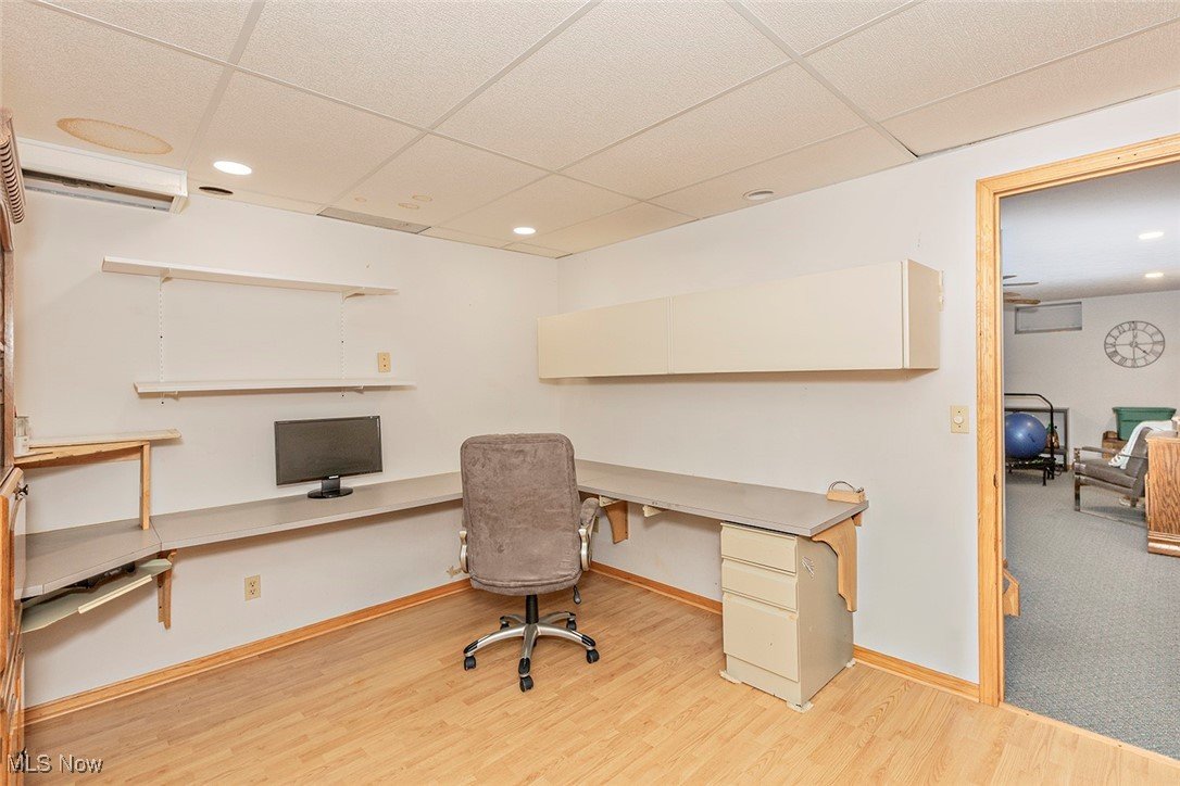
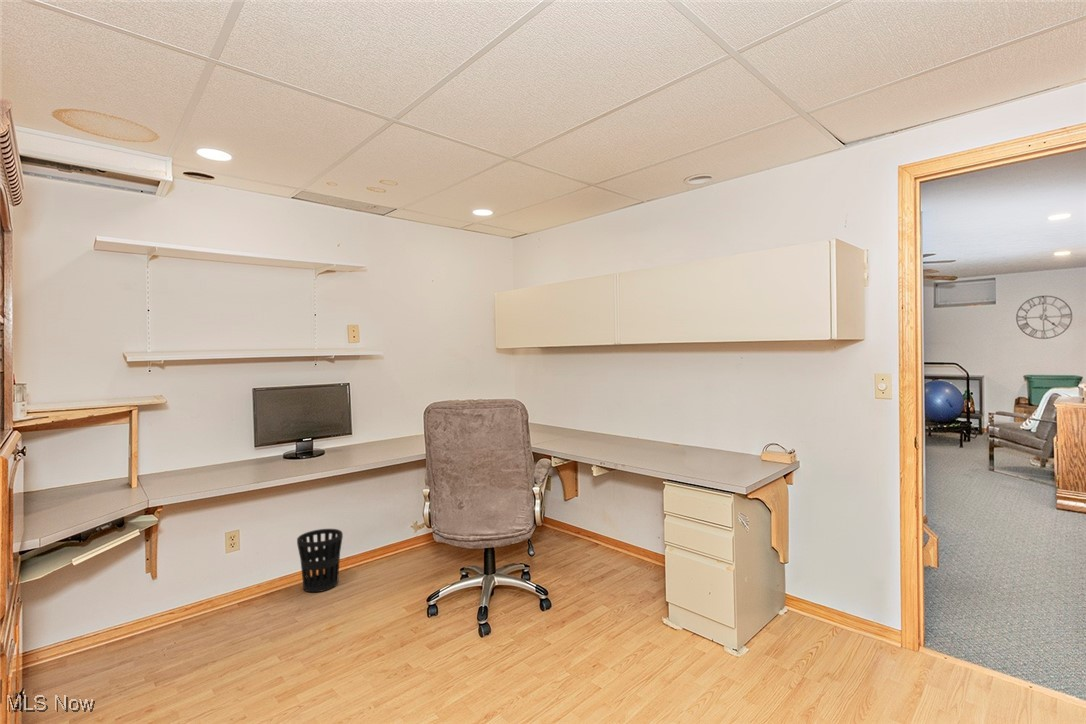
+ wastebasket (320, 560)
